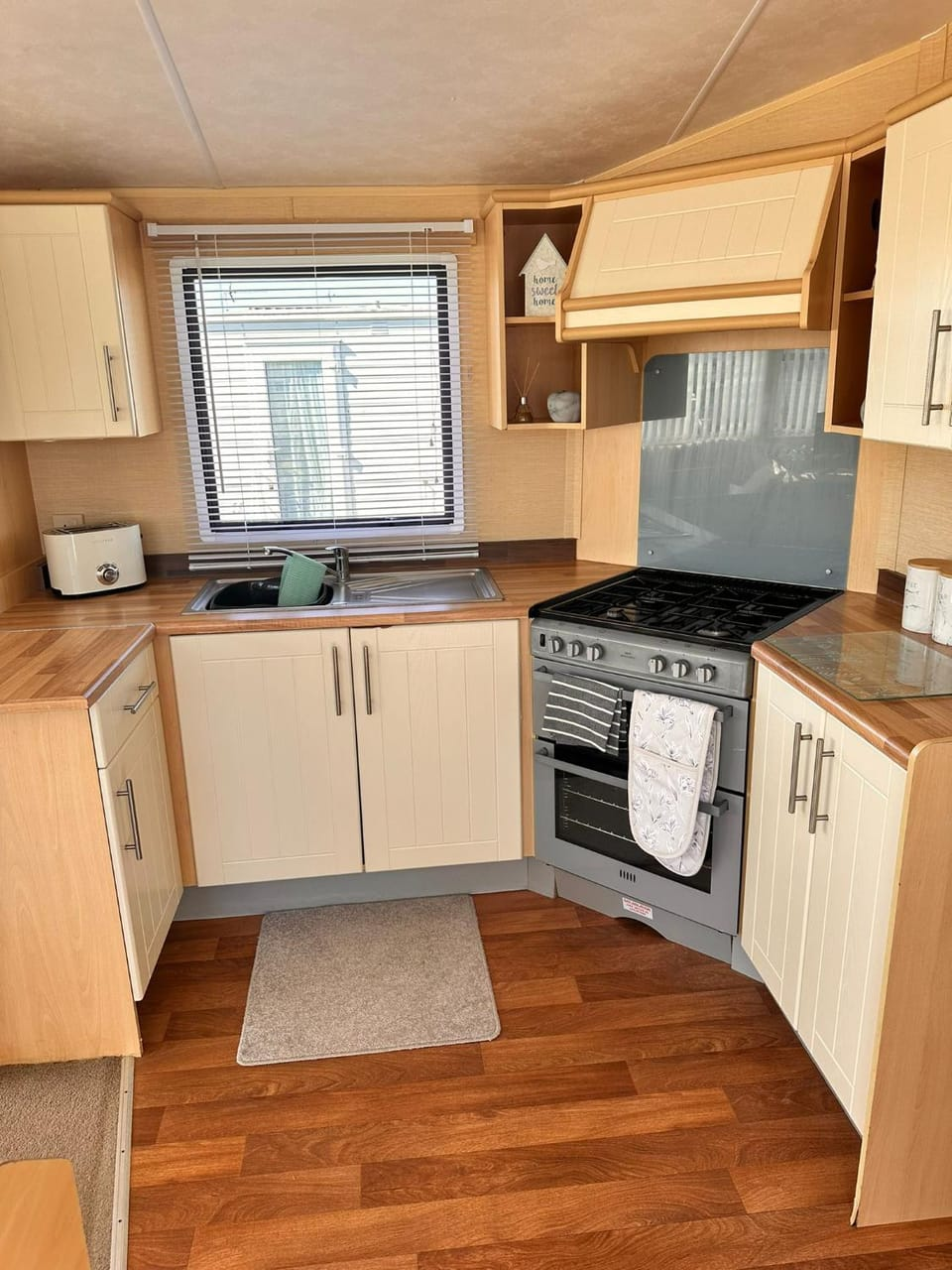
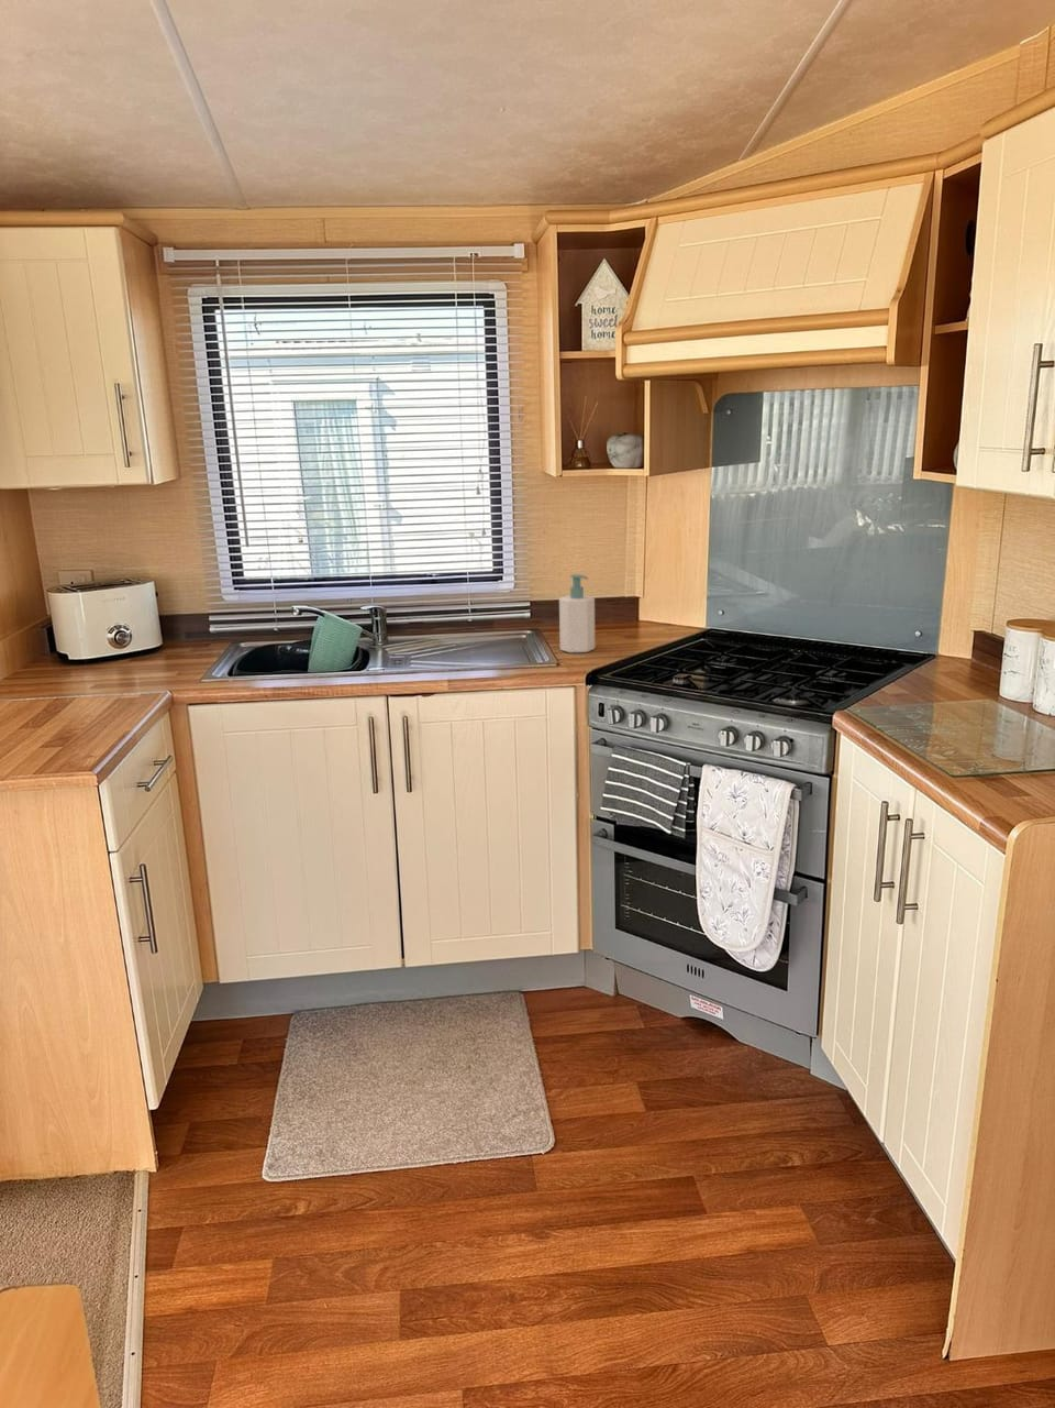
+ soap bottle (577, 612)
